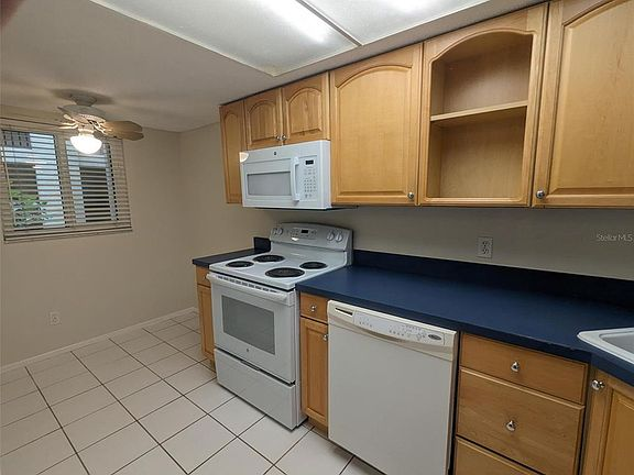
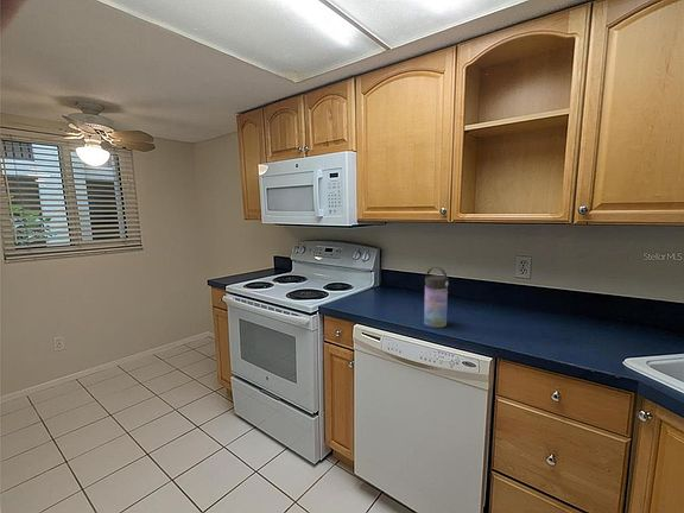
+ water bottle (436, 296)
